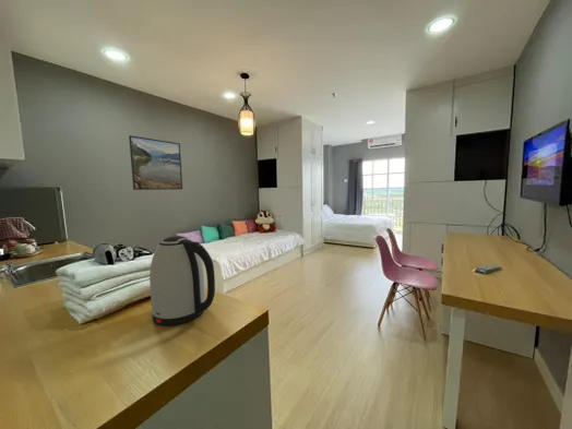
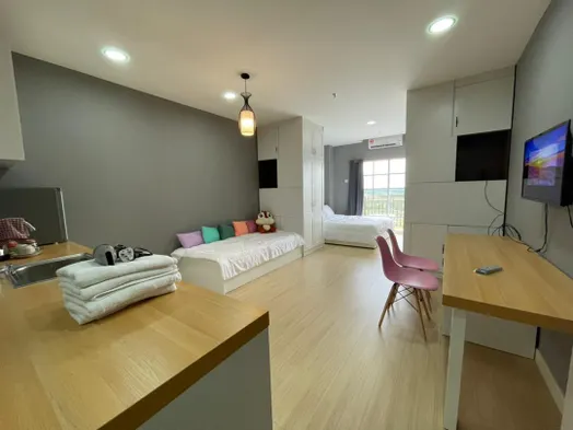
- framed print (158, 165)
- kettle (184, 276)
